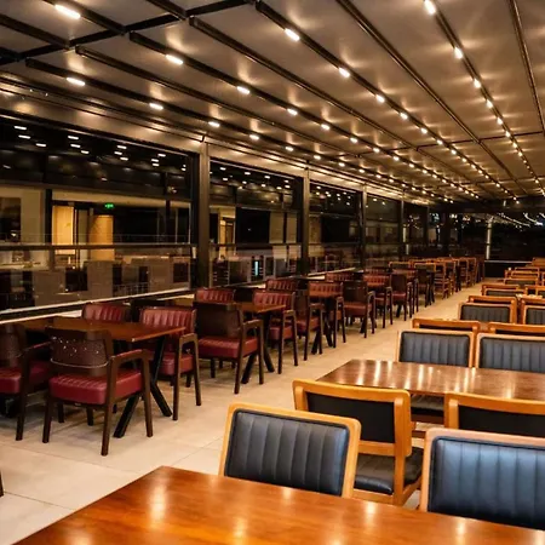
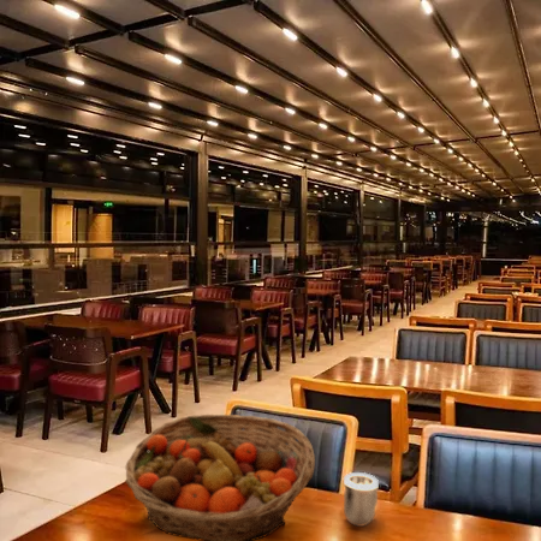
+ fruit basket (219, 472)
+ pipe fitting (359, 498)
